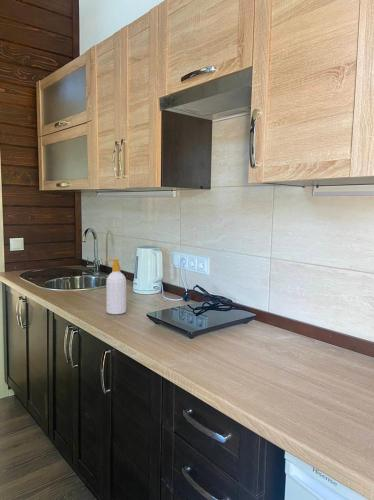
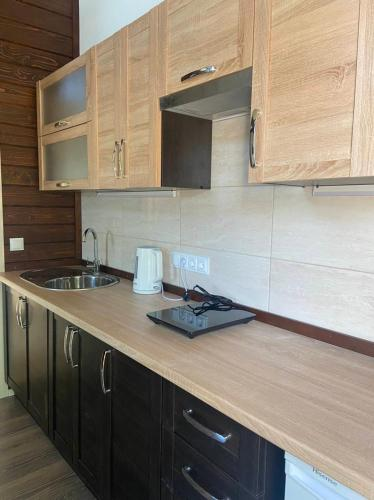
- soap bottle (115, 285)
